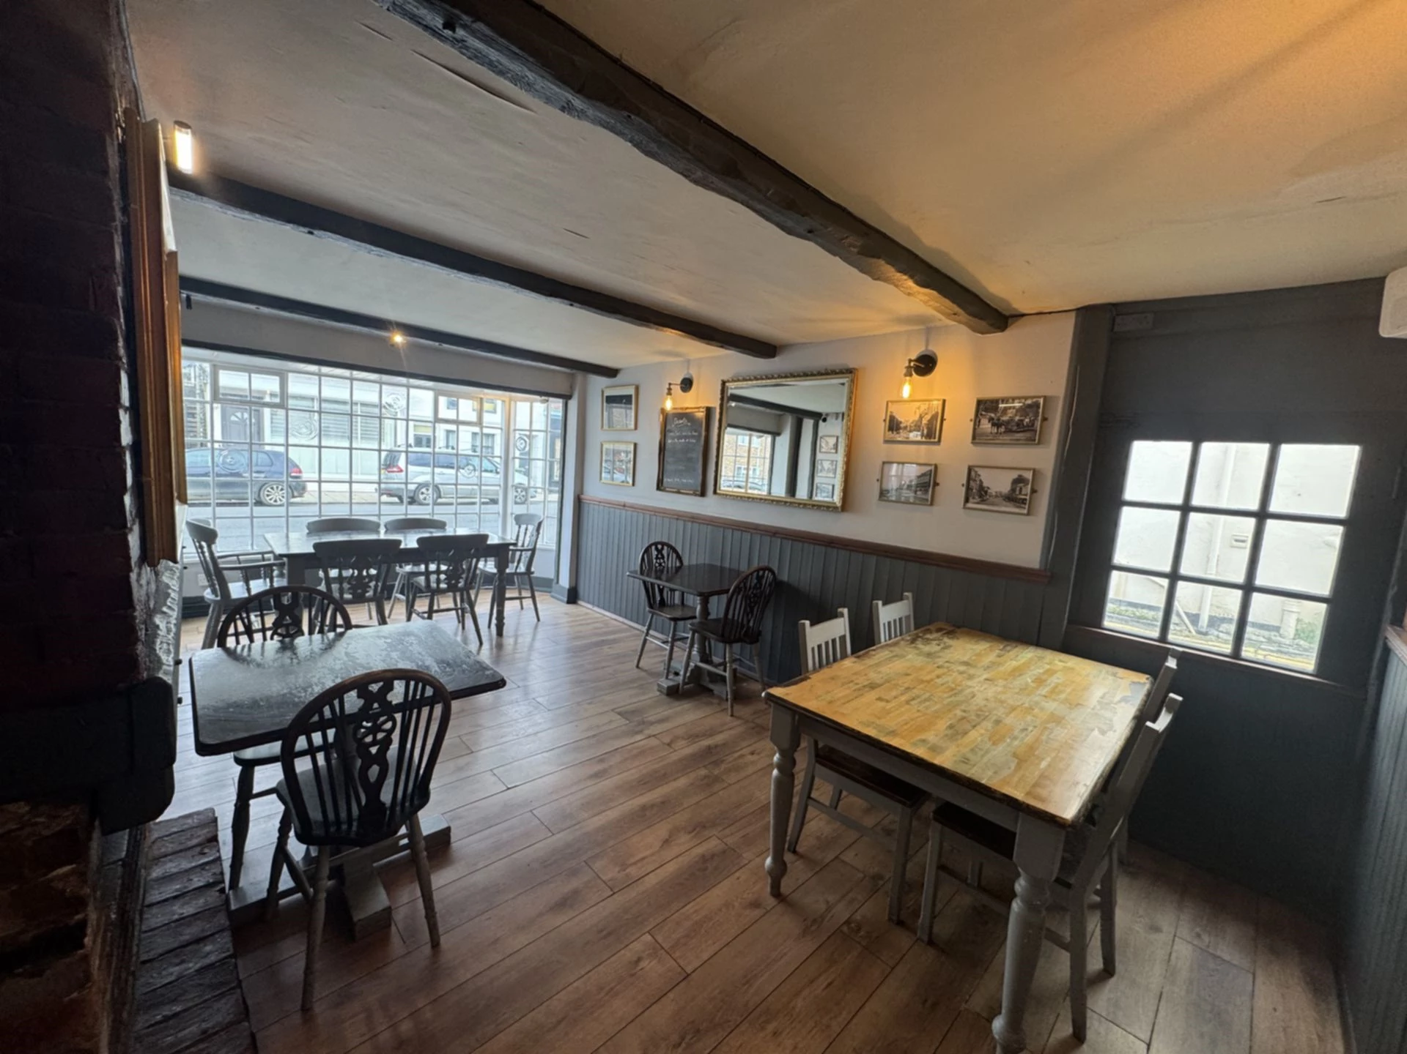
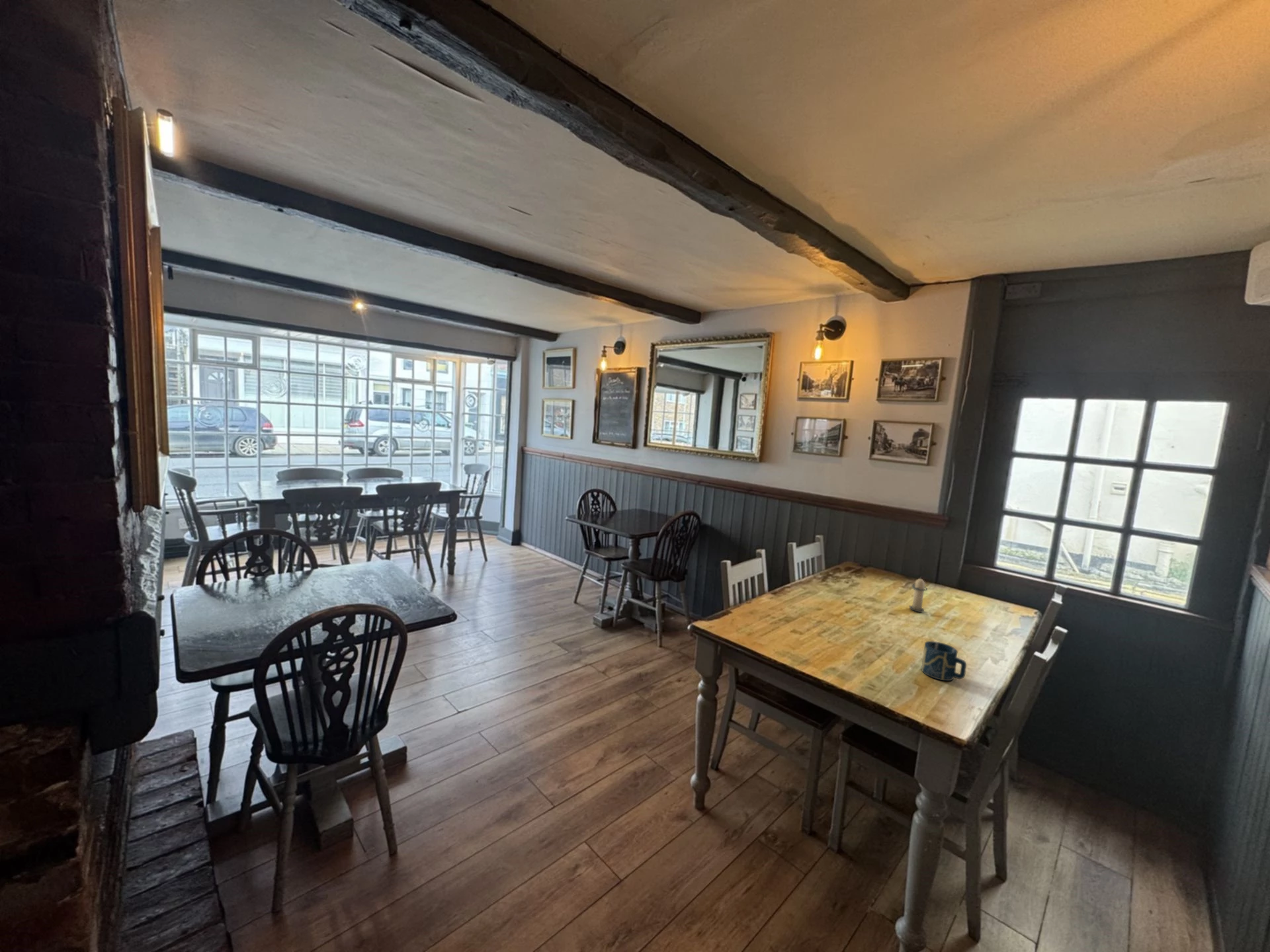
+ candle (919, 593)
+ cup (944, 662)
